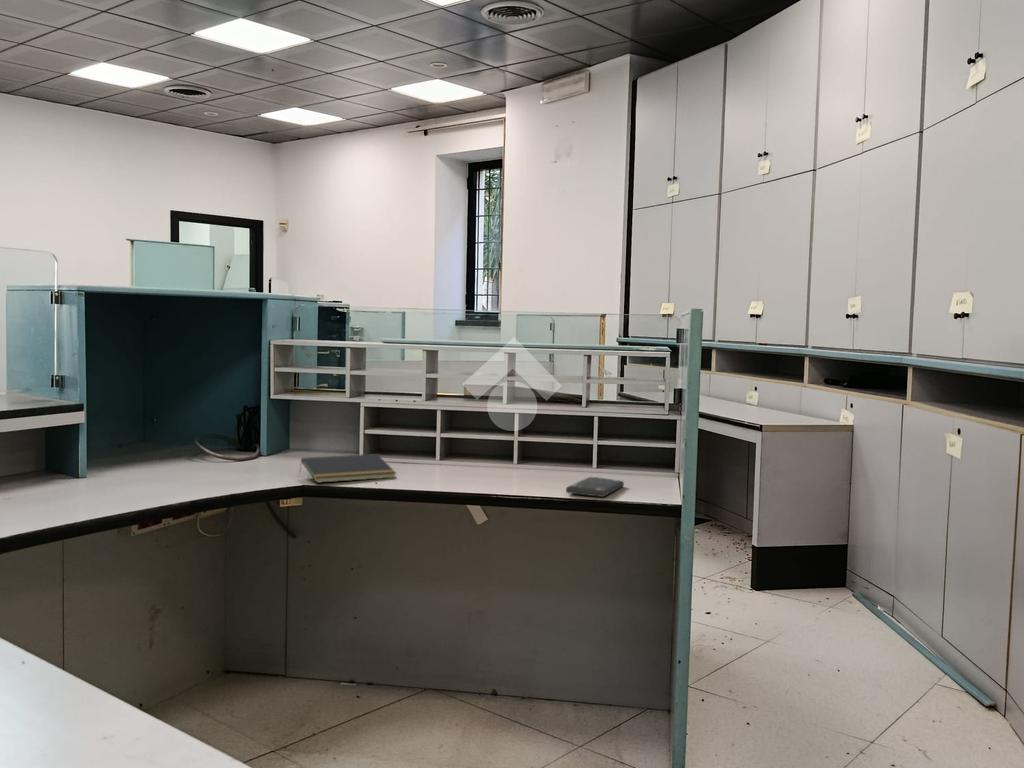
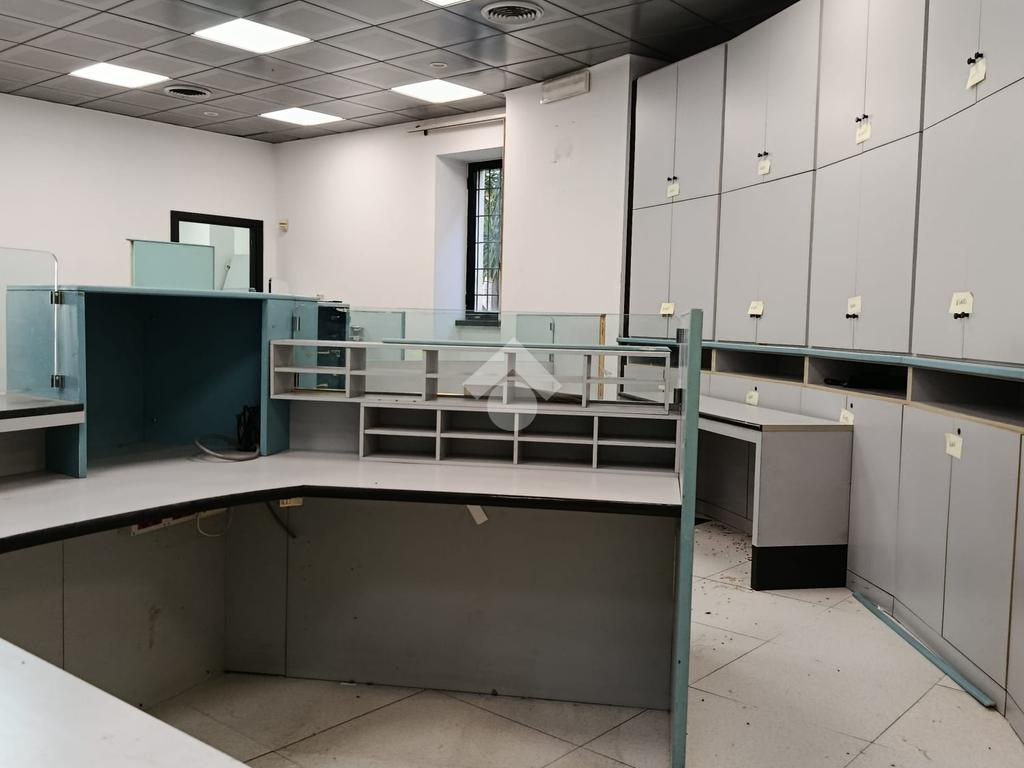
- notepad (348, 467)
- calculator (595, 486)
